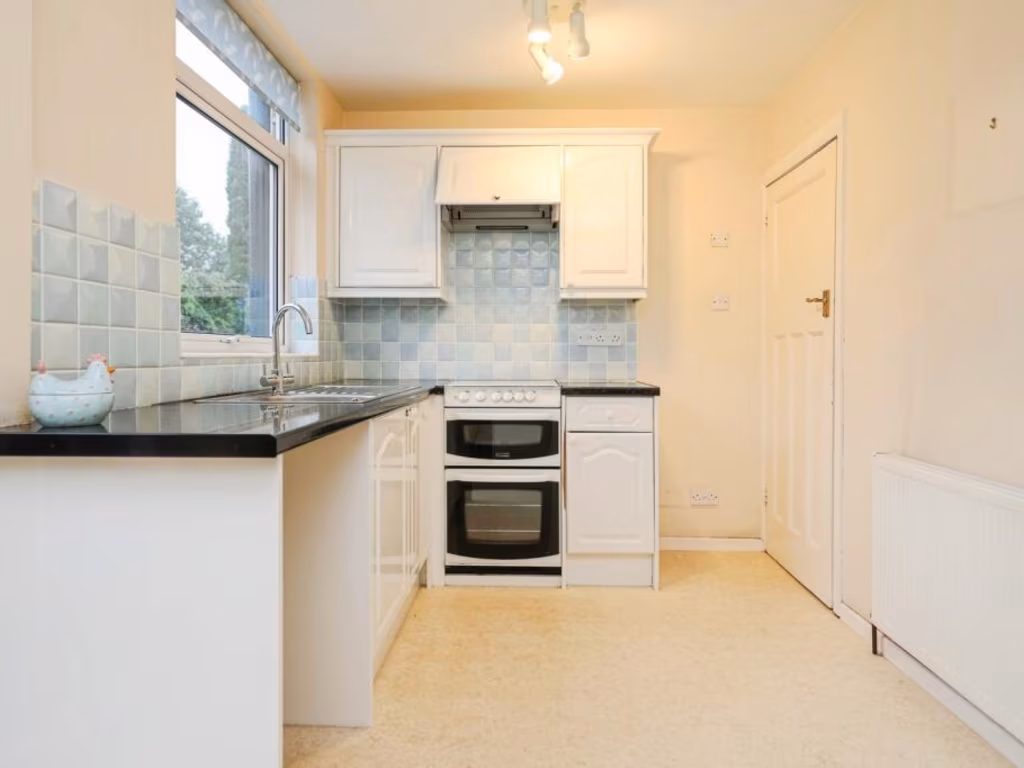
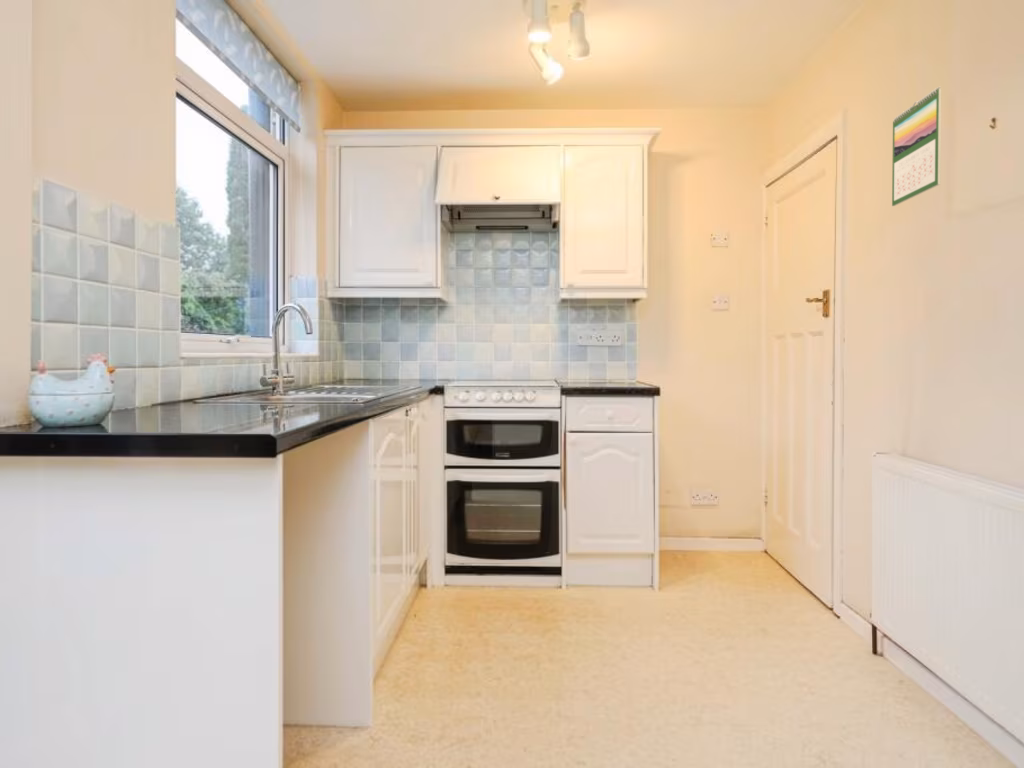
+ calendar (915, 148)
